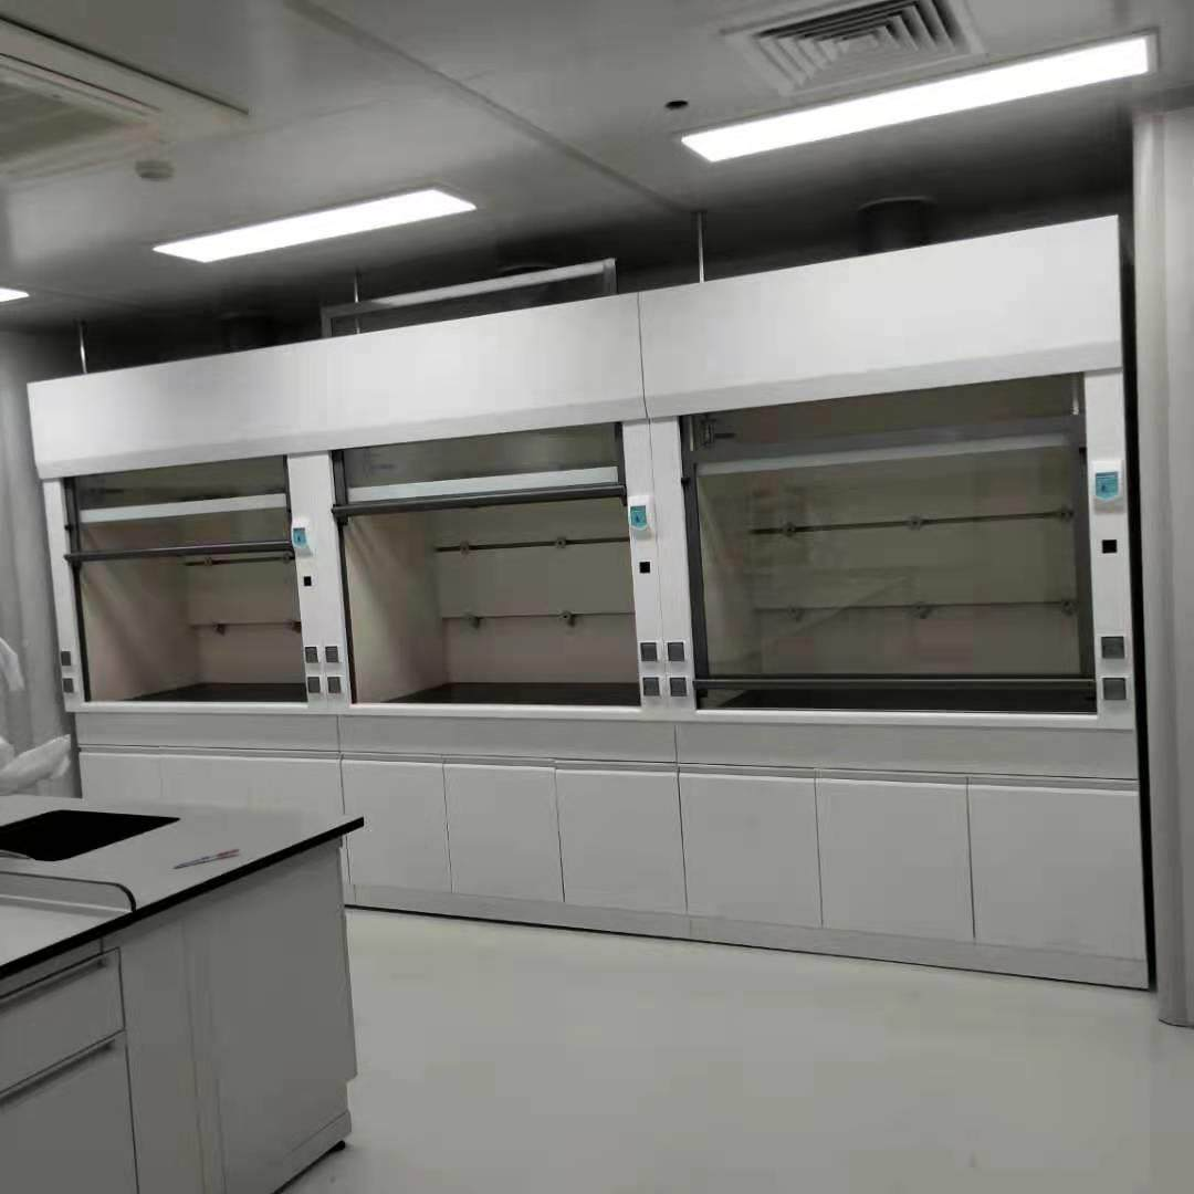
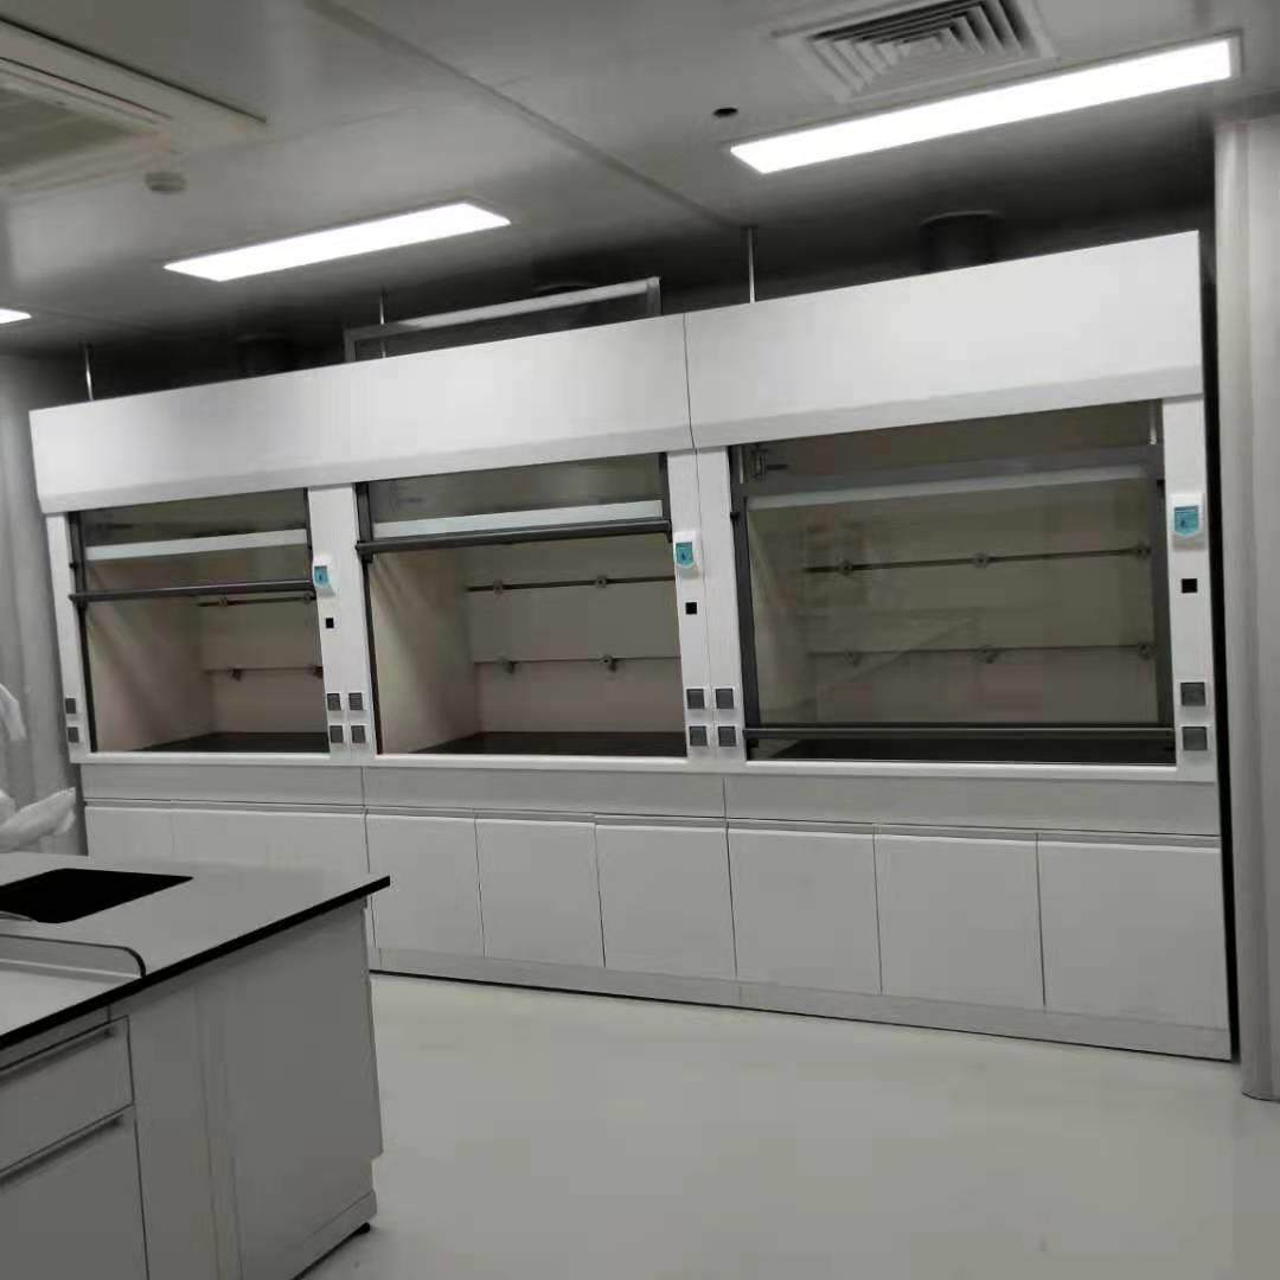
- pen (207, 857)
